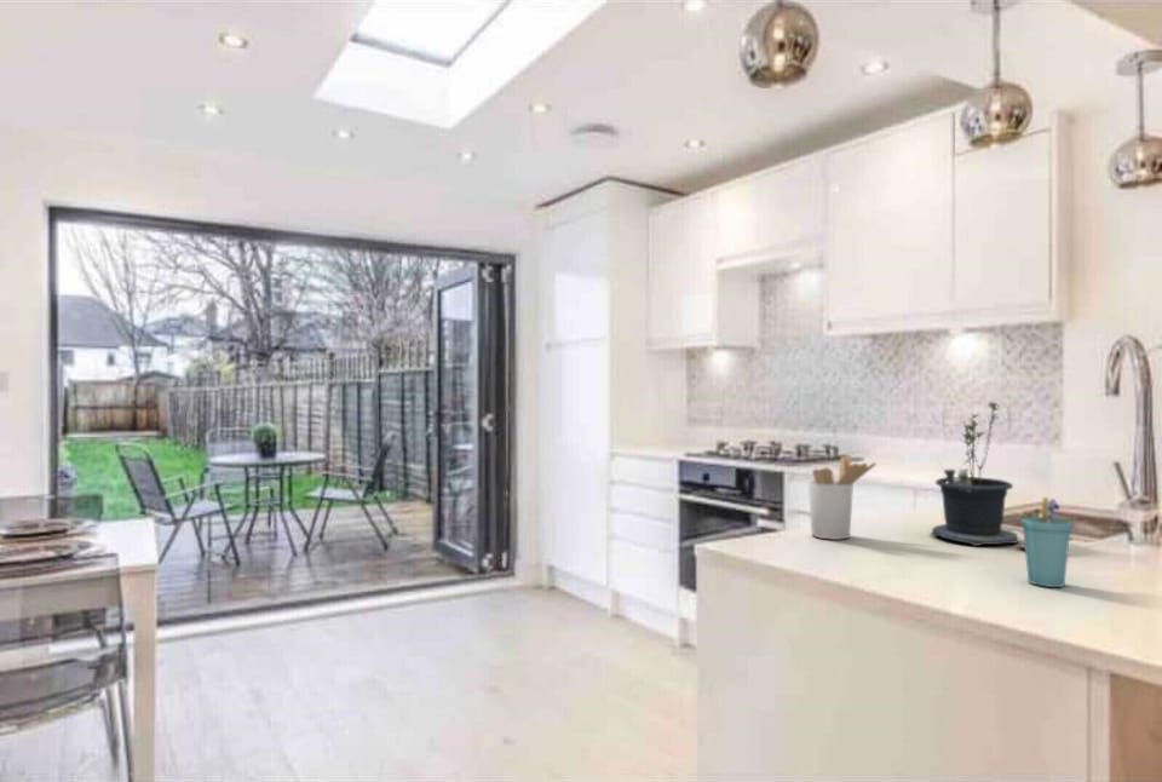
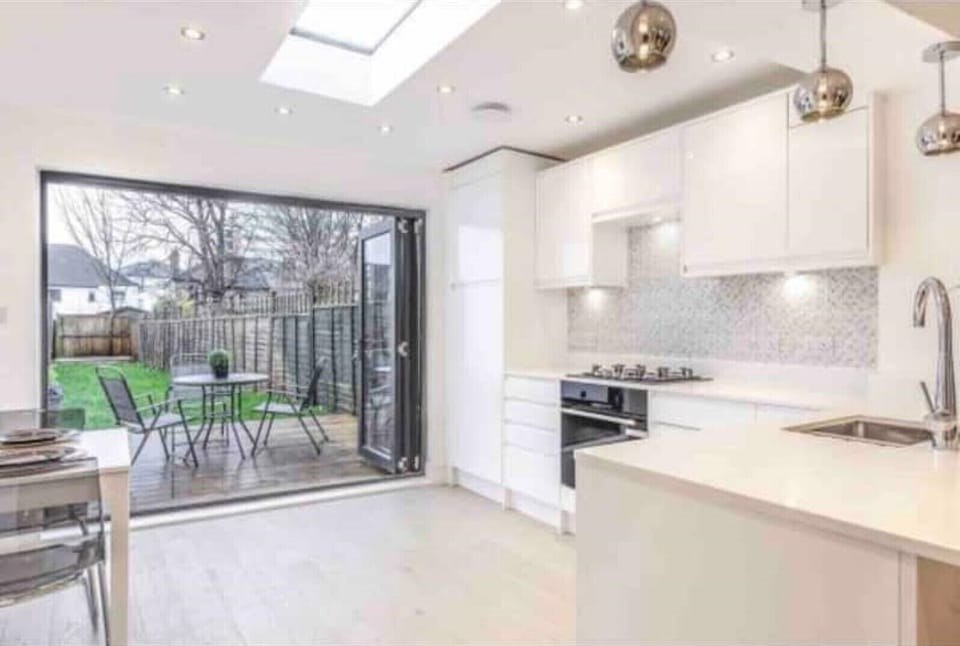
- potted plant (972, 470)
- cup (1047, 540)
- utensil holder (840, 496)
